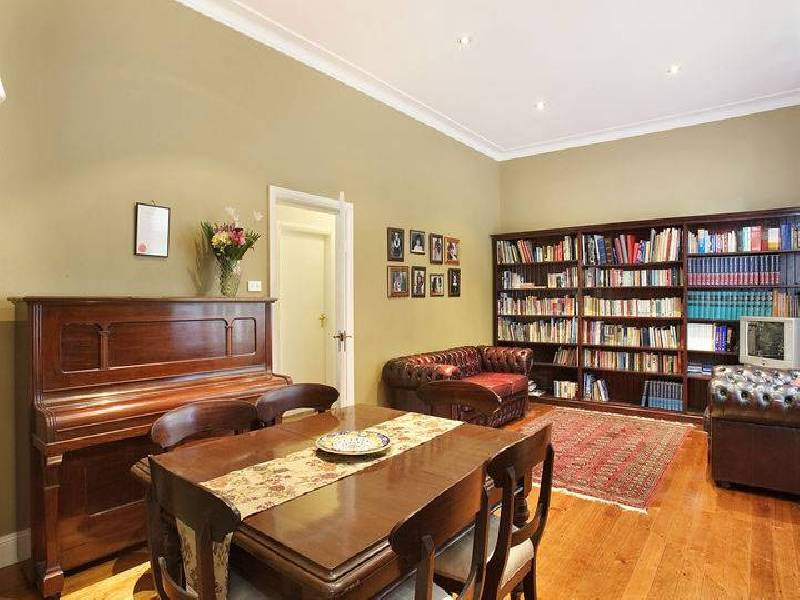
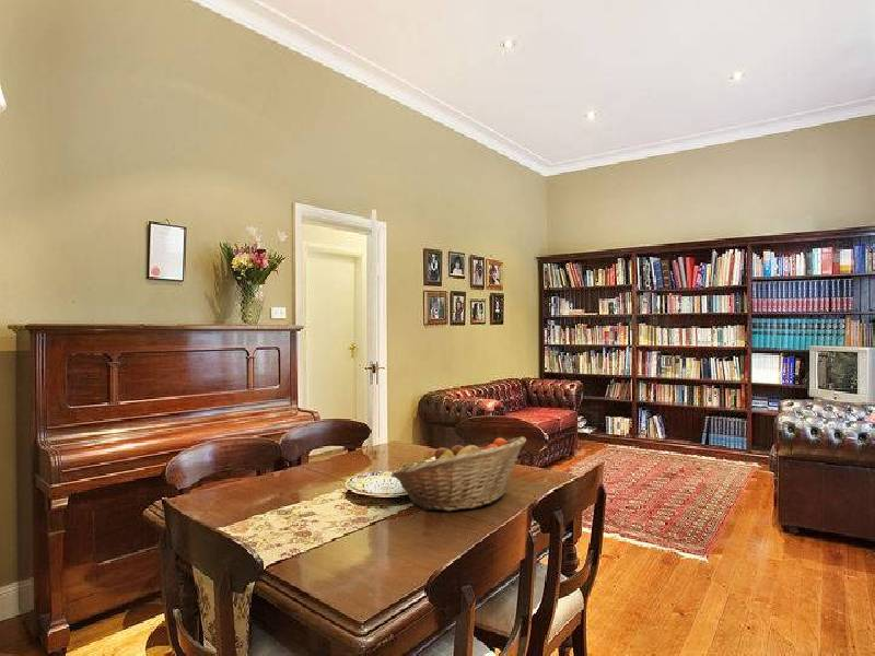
+ fruit basket (462, 467)
